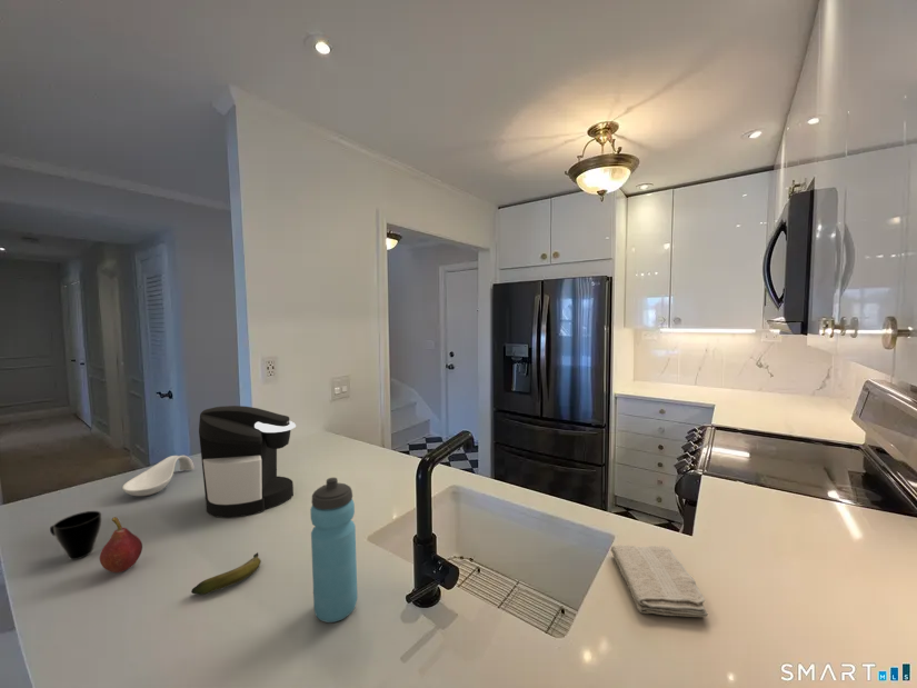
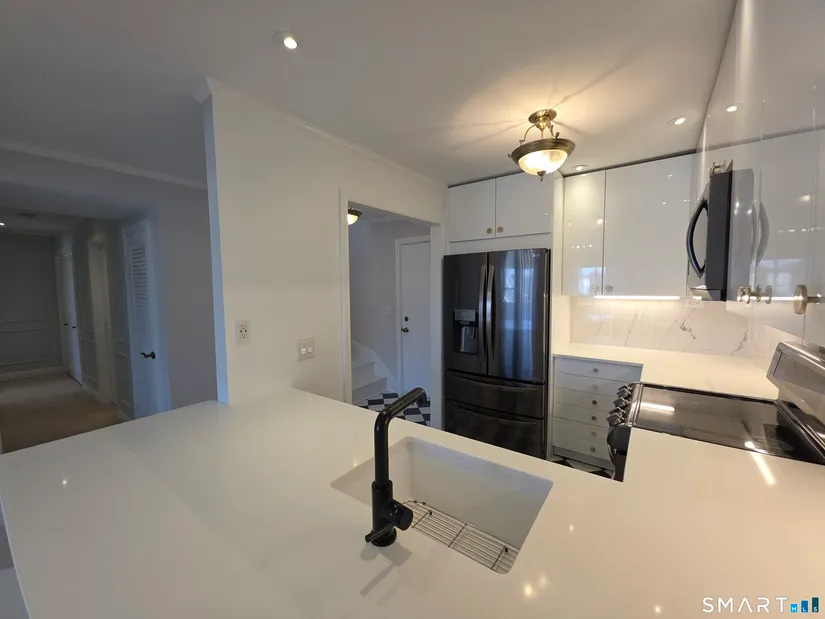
- fruit (120, 541)
- coffee maker (251, 452)
- washcloth (654, 575)
- cup (73, 537)
- spoon rest (161, 472)
- water bottle (333, 545)
- banana (235, 569)
